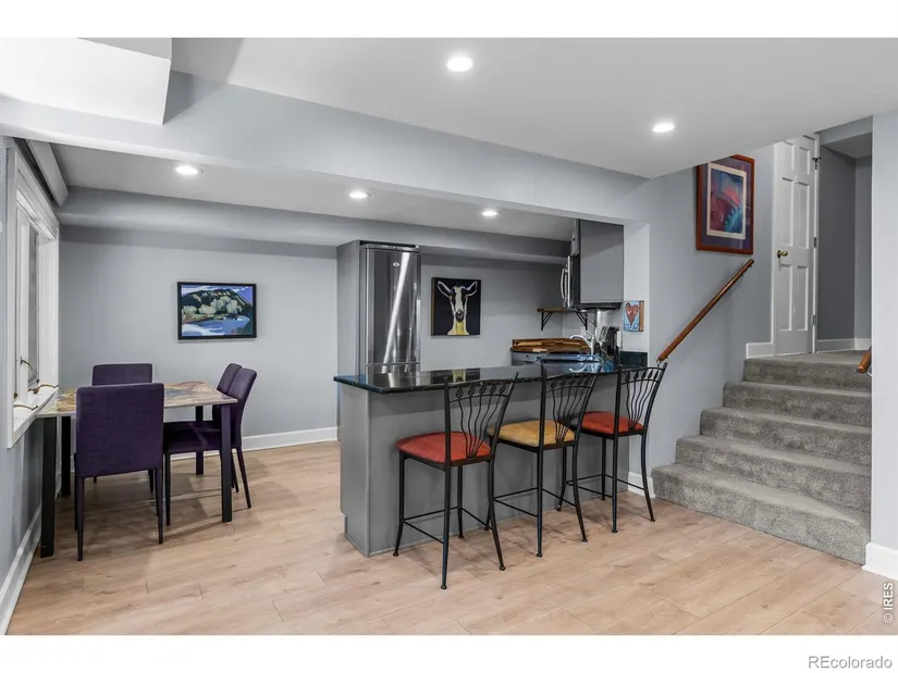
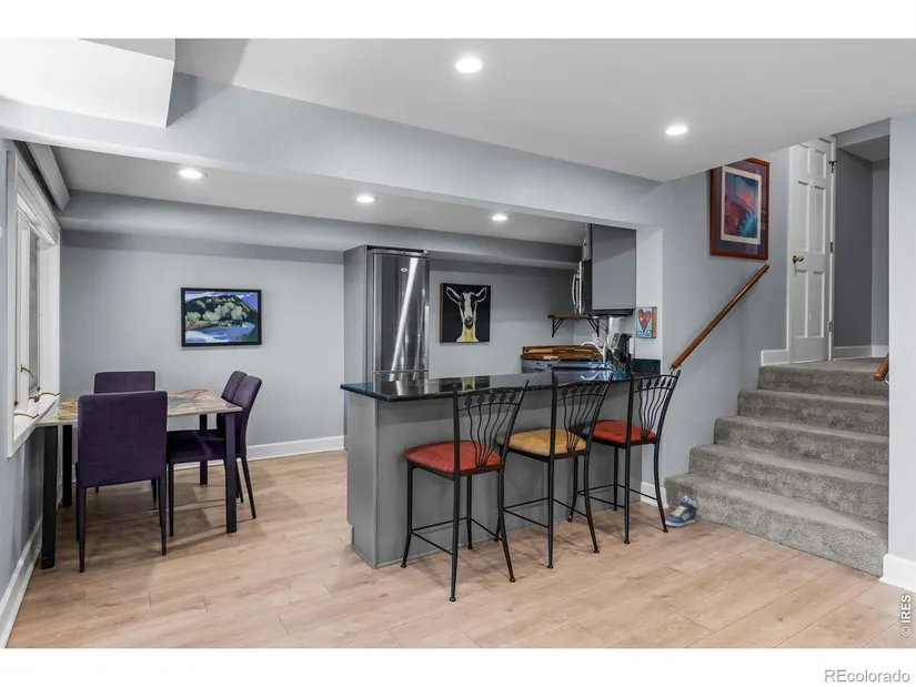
+ sneaker (681, 508)
